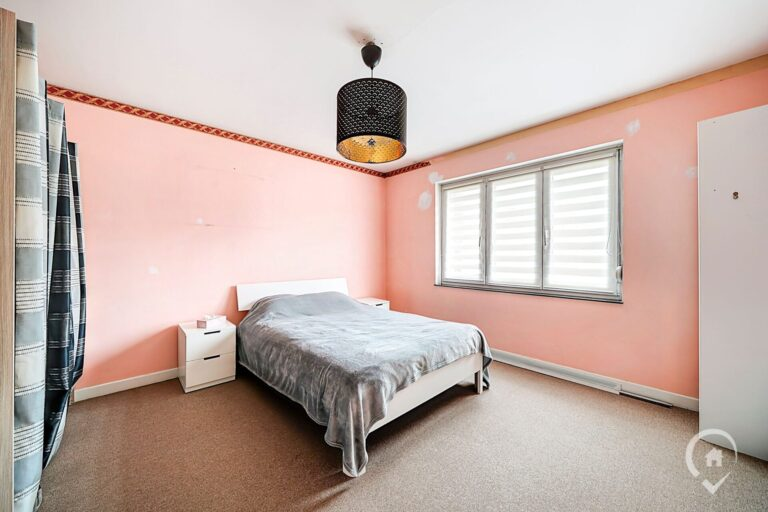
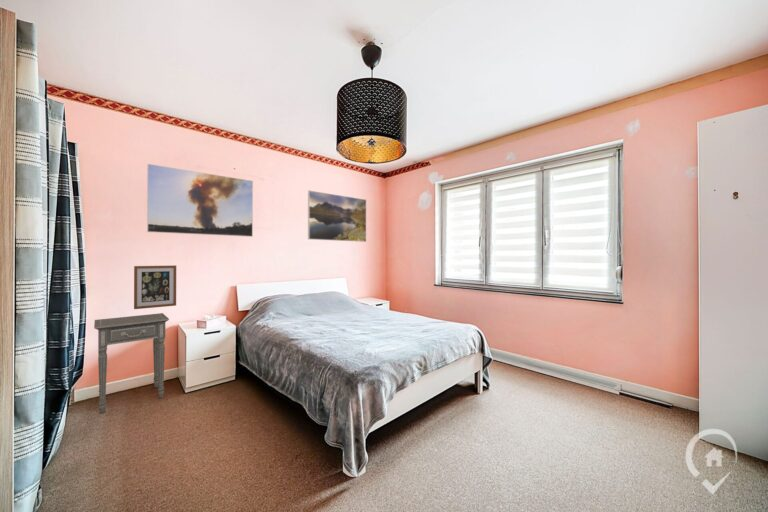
+ side table (132, 341)
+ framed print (205, 203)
+ wall art (155, 286)
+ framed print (339, 218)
